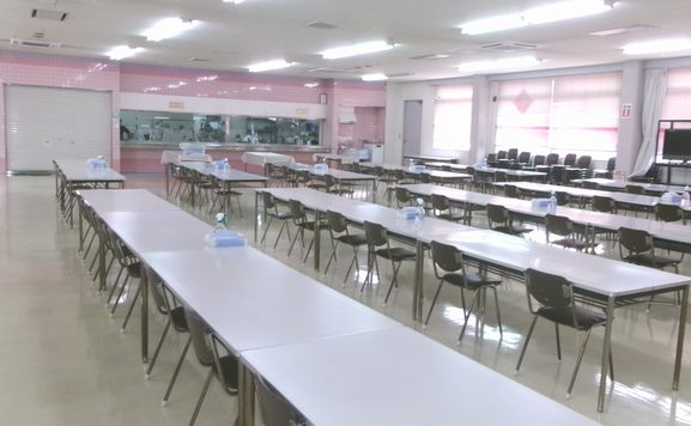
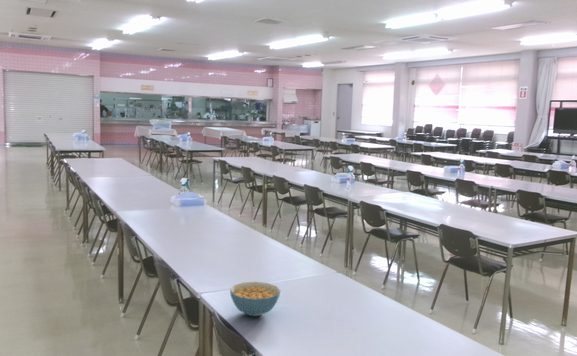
+ cereal bowl (254, 301)
